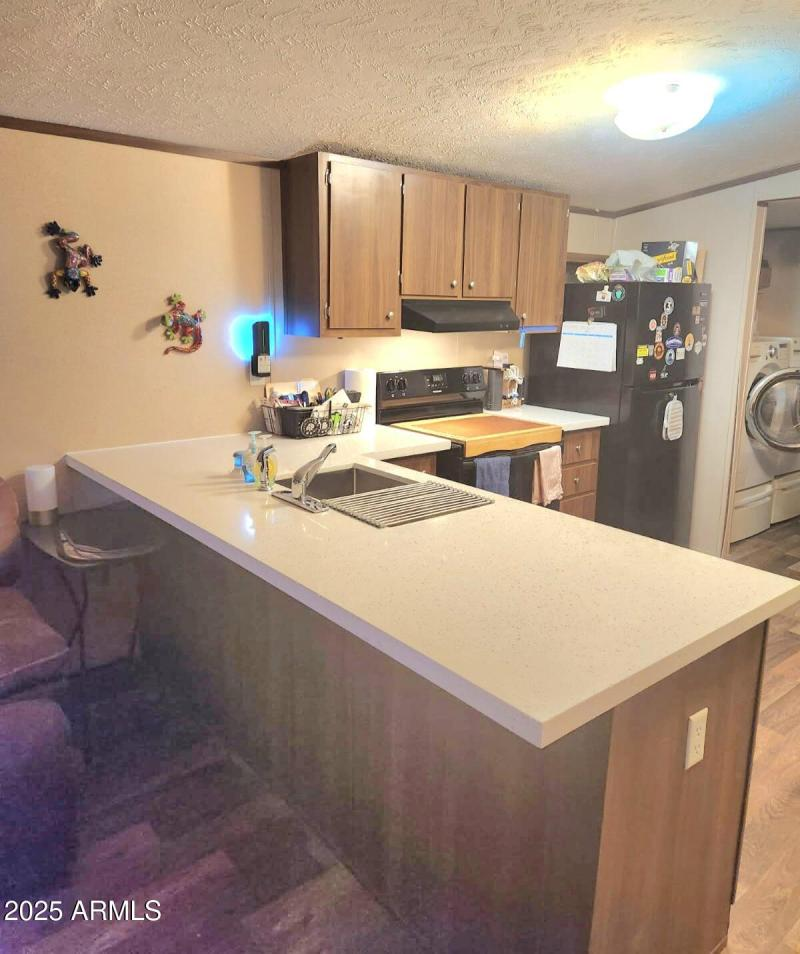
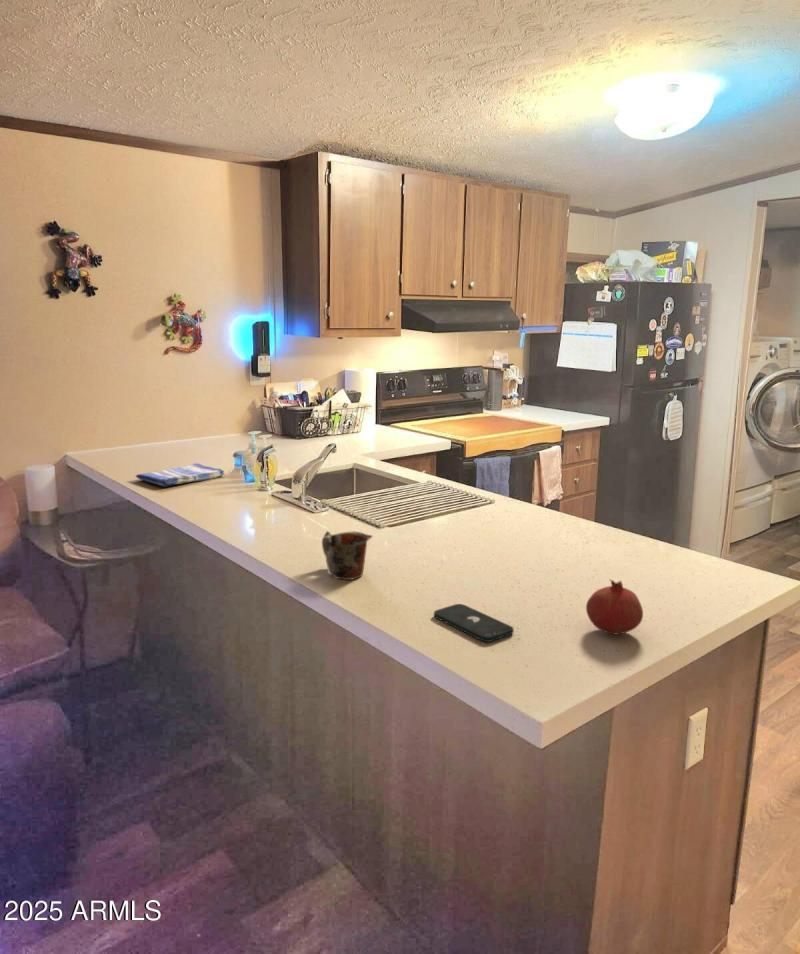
+ fruit (614, 605)
+ smartphone (472, 621)
+ dish towel (181, 473)
+ mug (343, 553)
